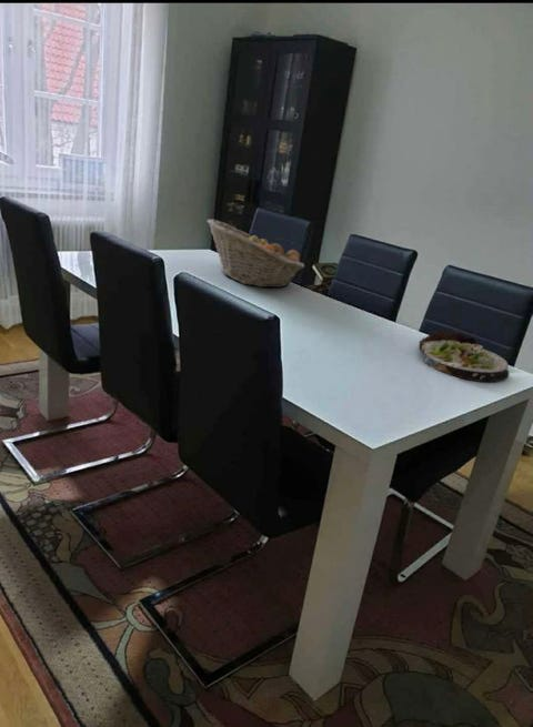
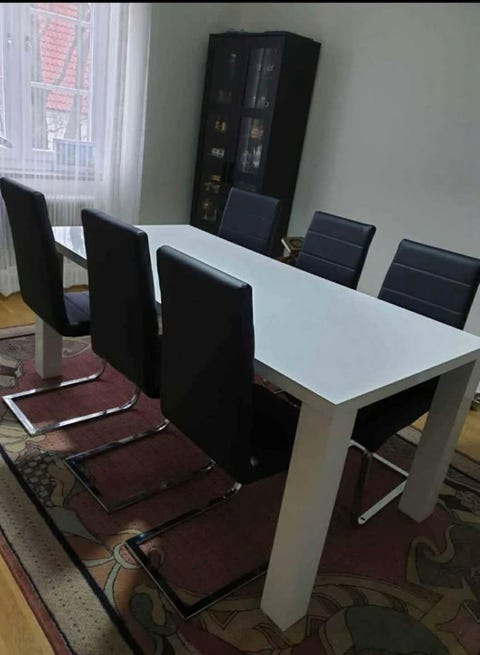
- fruit basket (253, 252)
- salad plate (464, 355)
